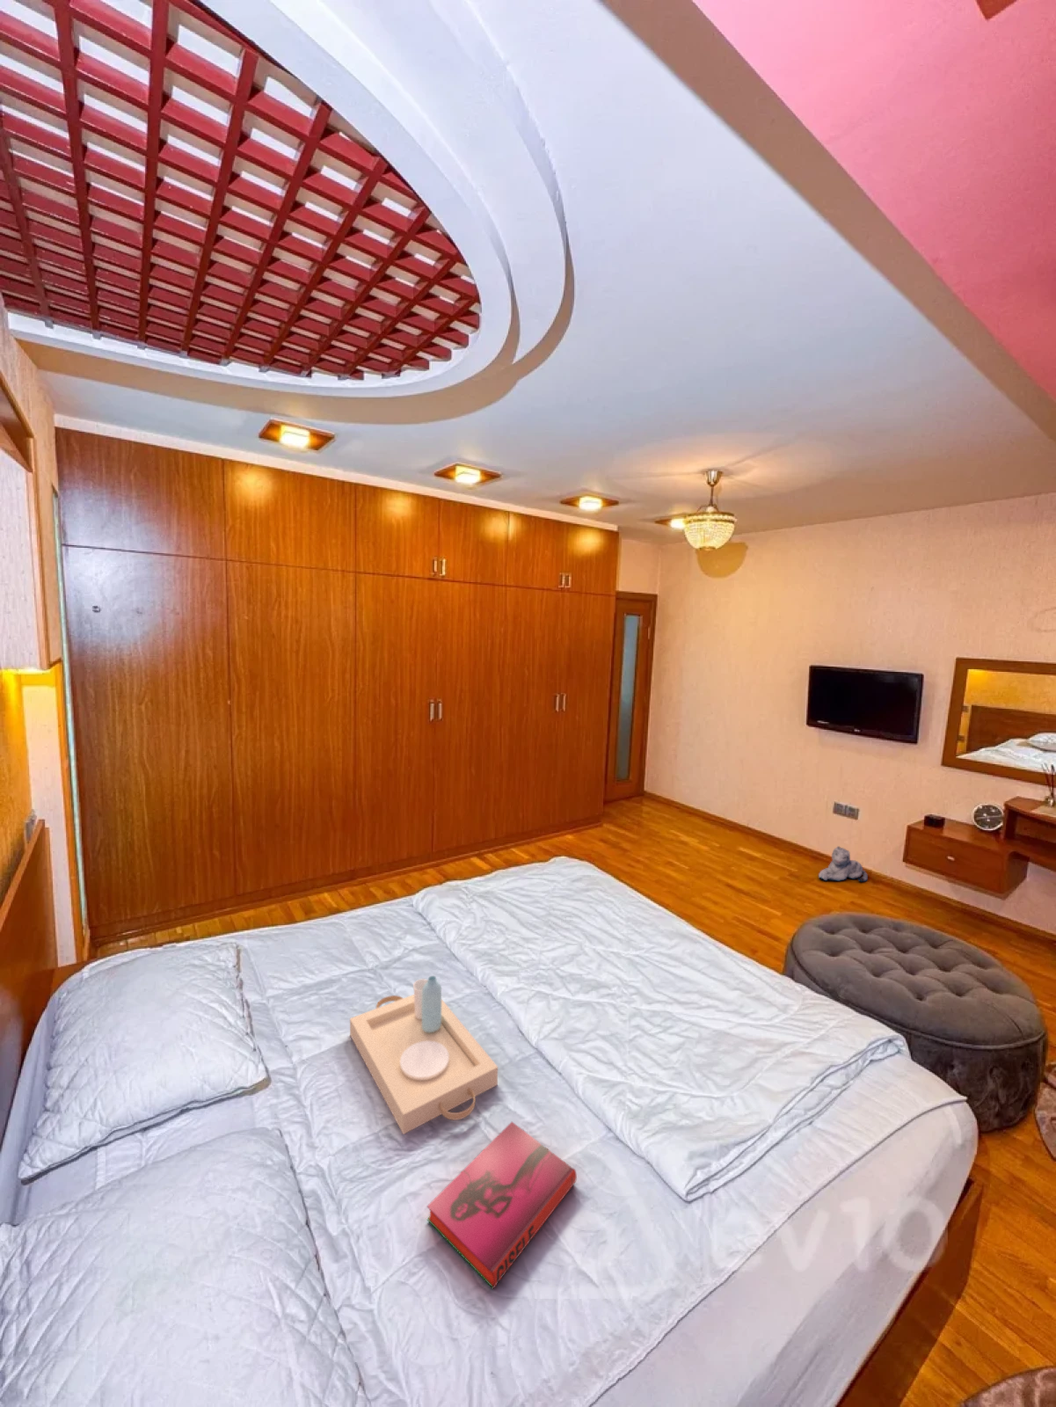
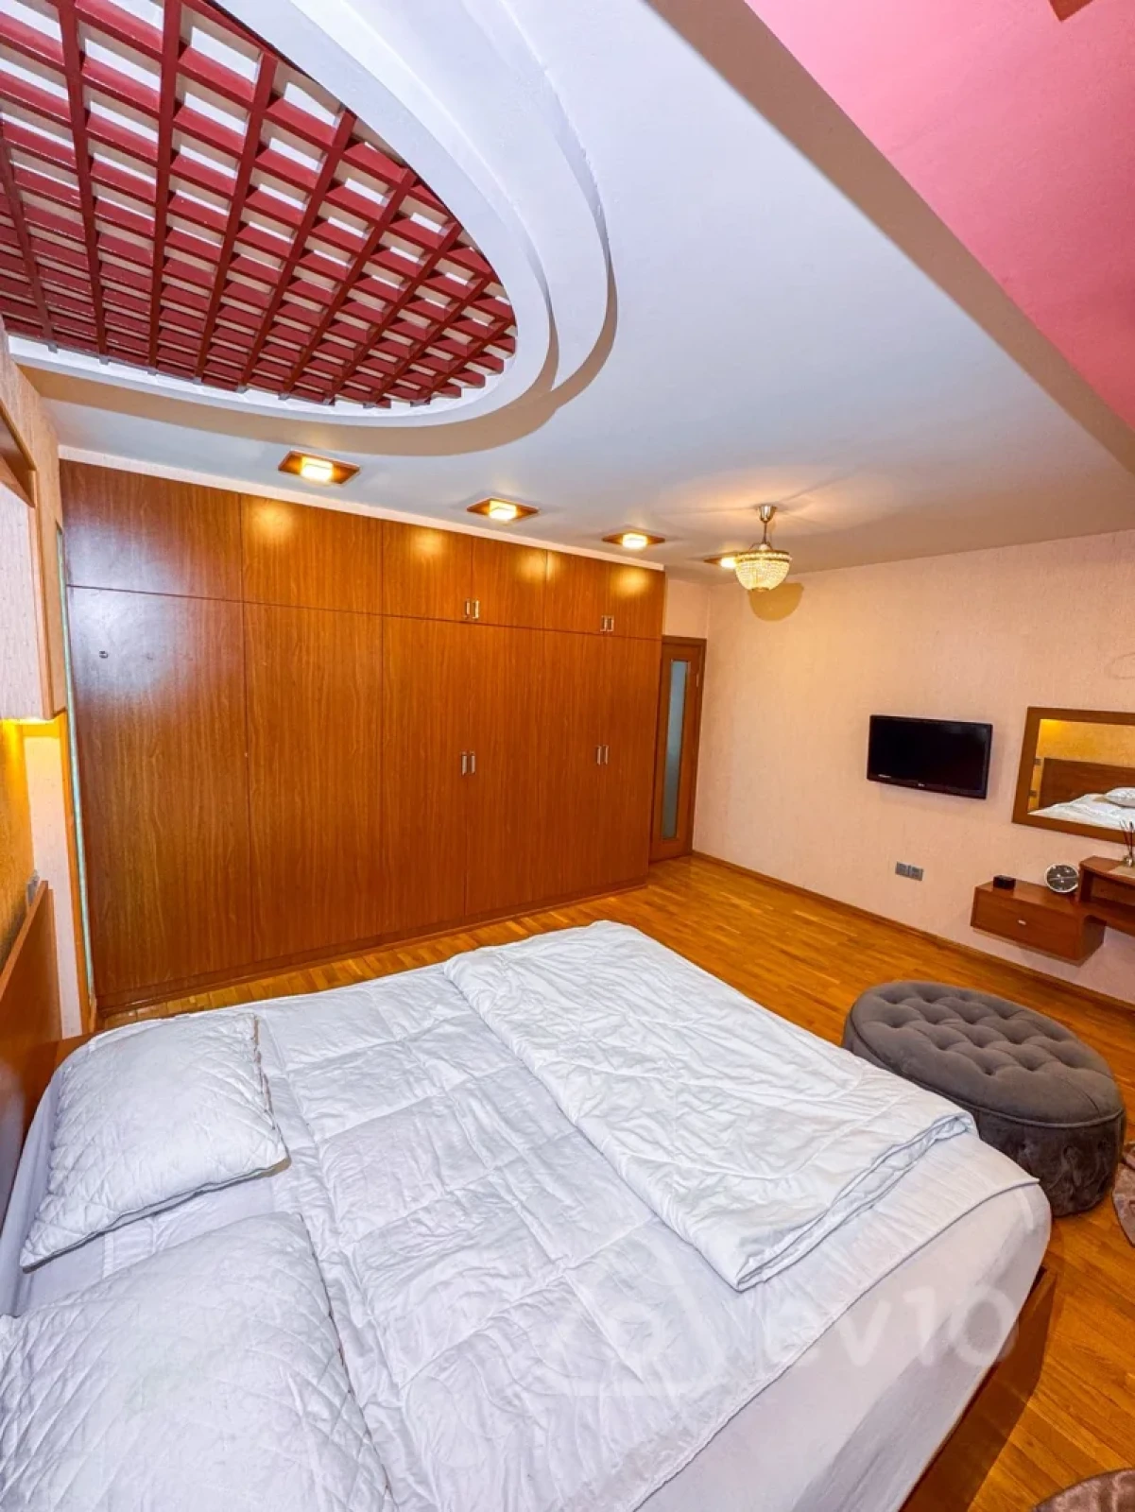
- serving tray (419, 1028)
- plush toy (844, 862)
- hardback book (504, 1194)
